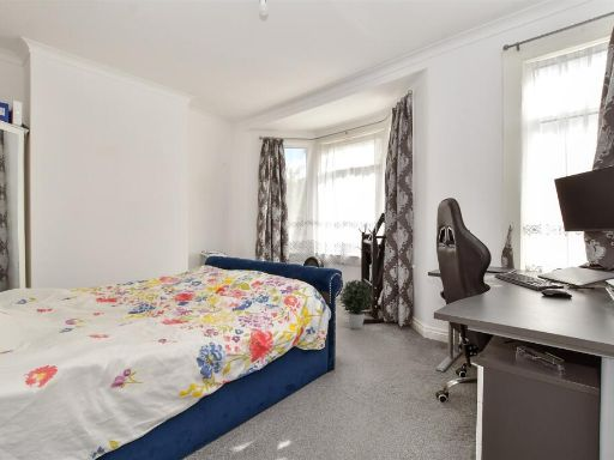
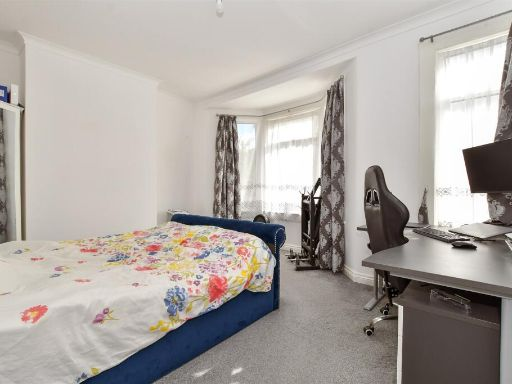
- potted plant (356, 303)
